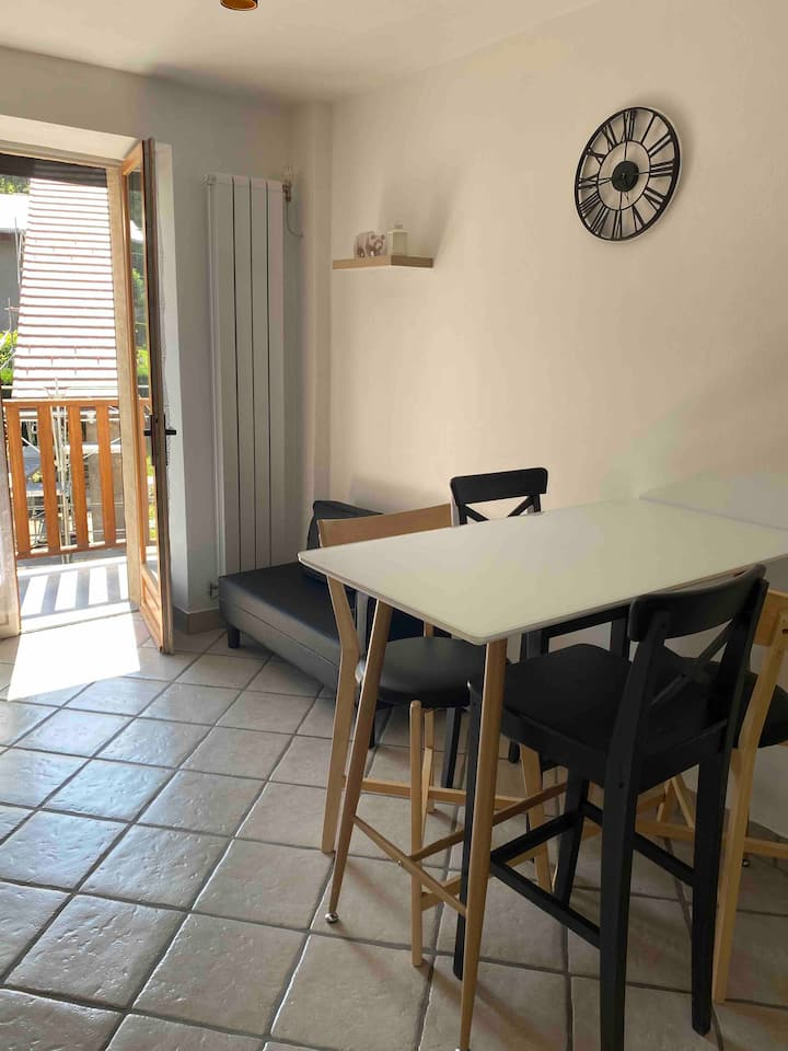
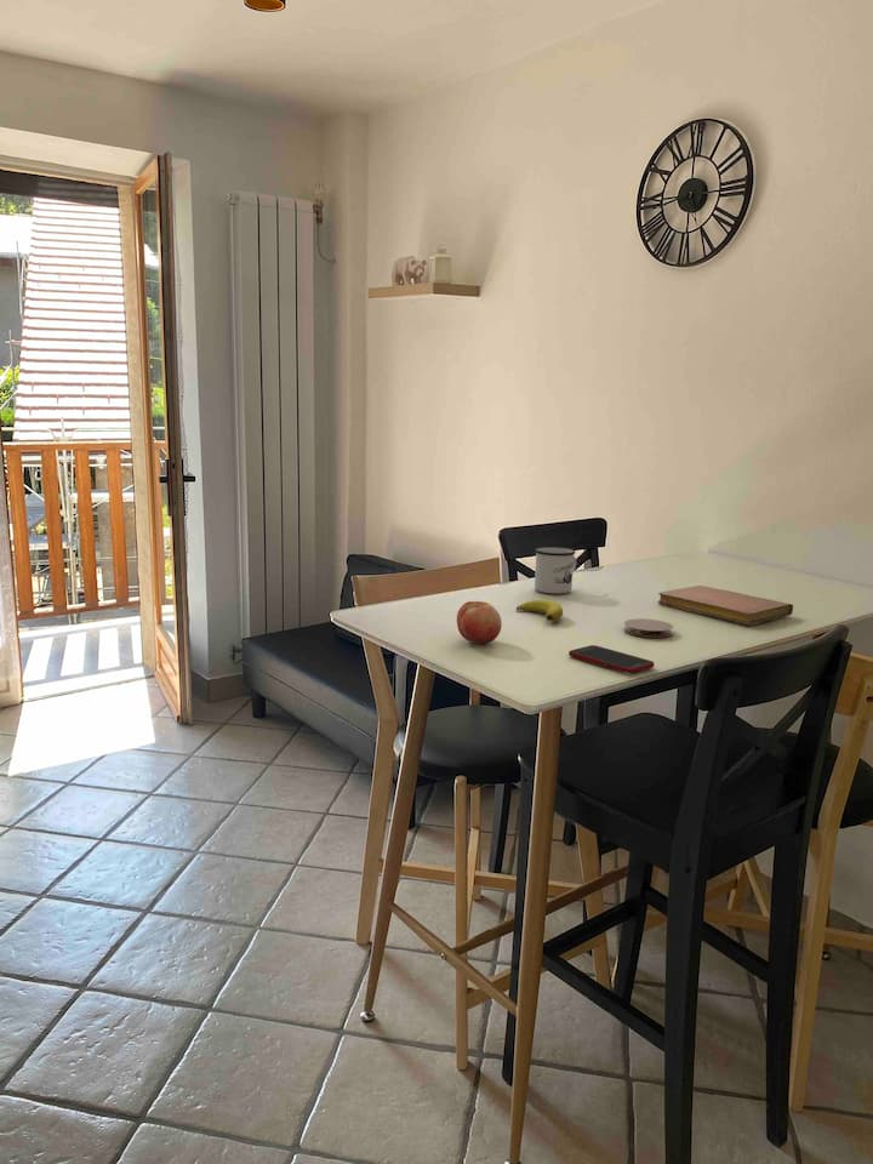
+ banana (542, 607)
+ notebook (723, 603)
+ coaster (647, 627)
+ fruit (479, 622)
+ cell phone (610, 658)
+ mug (558, 569)
